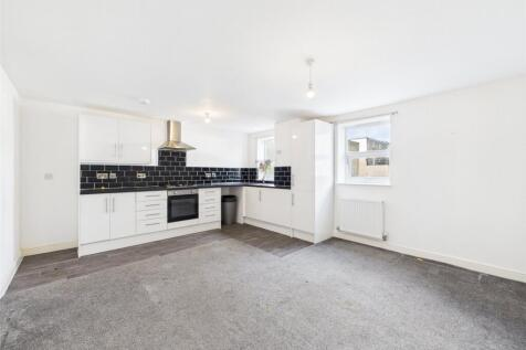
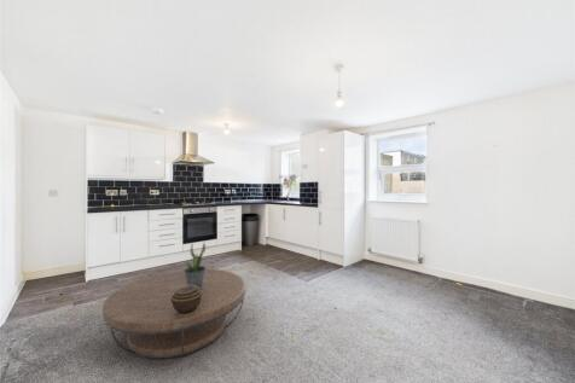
+ decorative container (186, 298)
+ coffee table (181, 314)
+ potted plant (194, 265)
